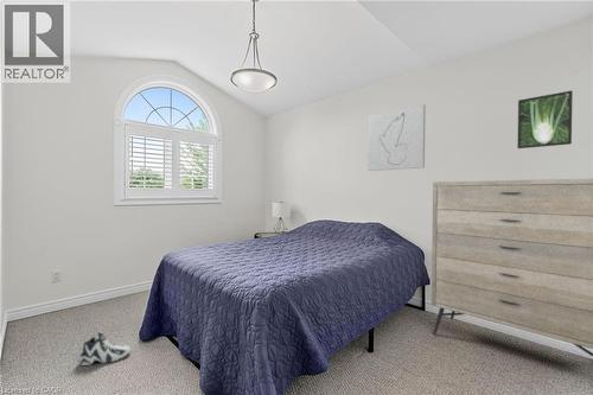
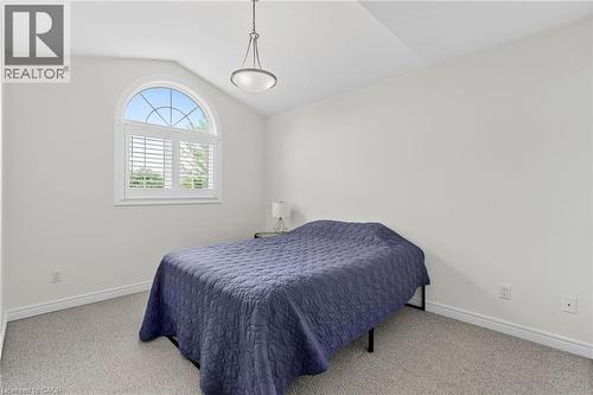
- wall art (394, 140)
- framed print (543, 121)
- dresser (515, 265)
- sneaker (106, 344)
